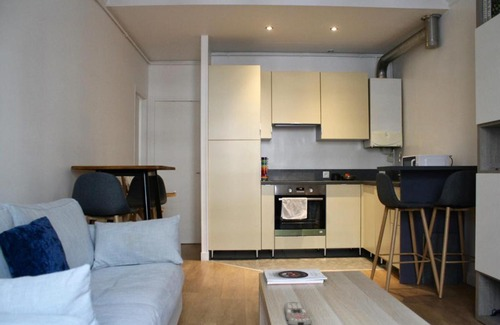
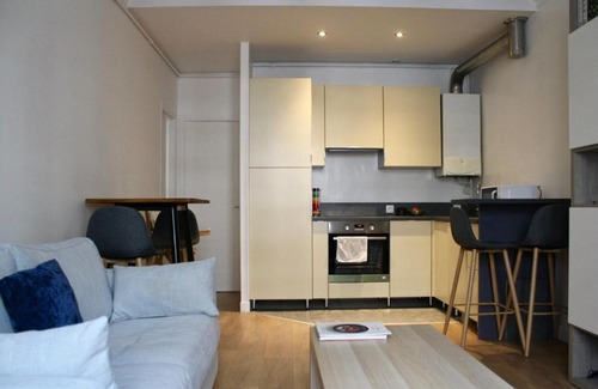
- remote control (296, 313)
